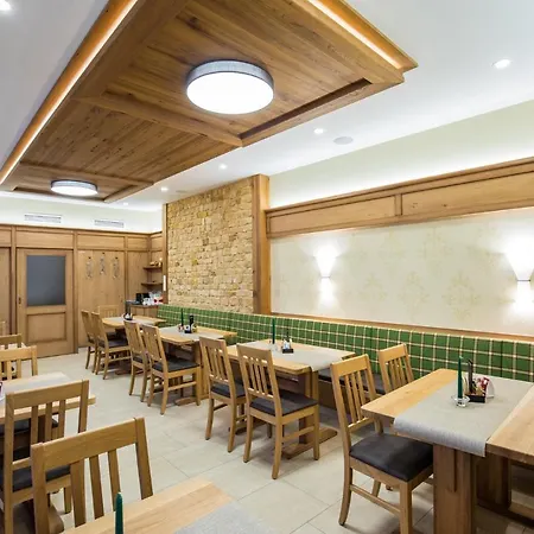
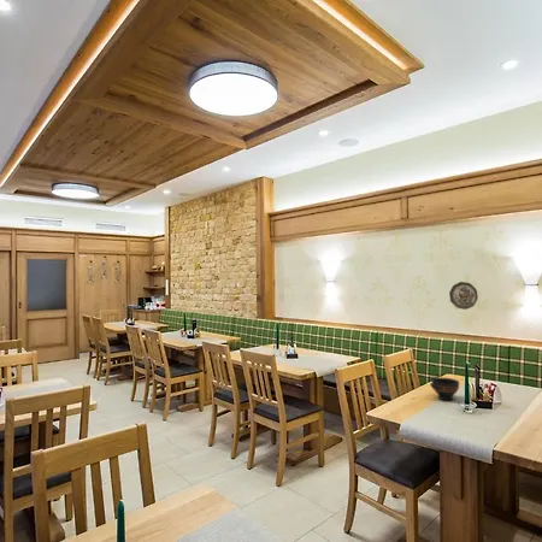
+ bowl (444, 389)
+ decorative plate (464, 295)
